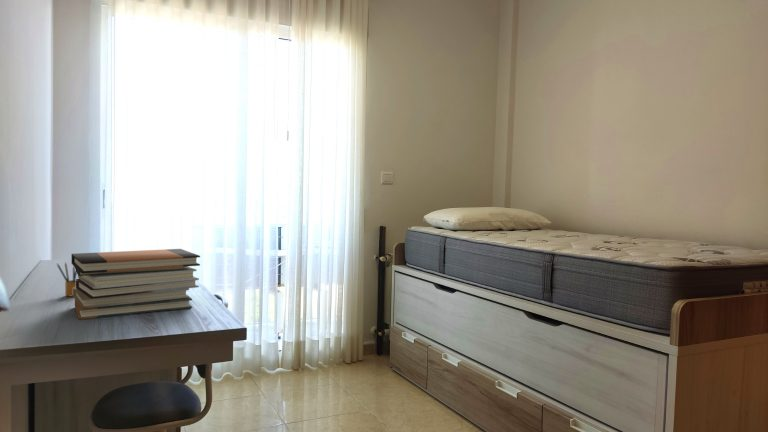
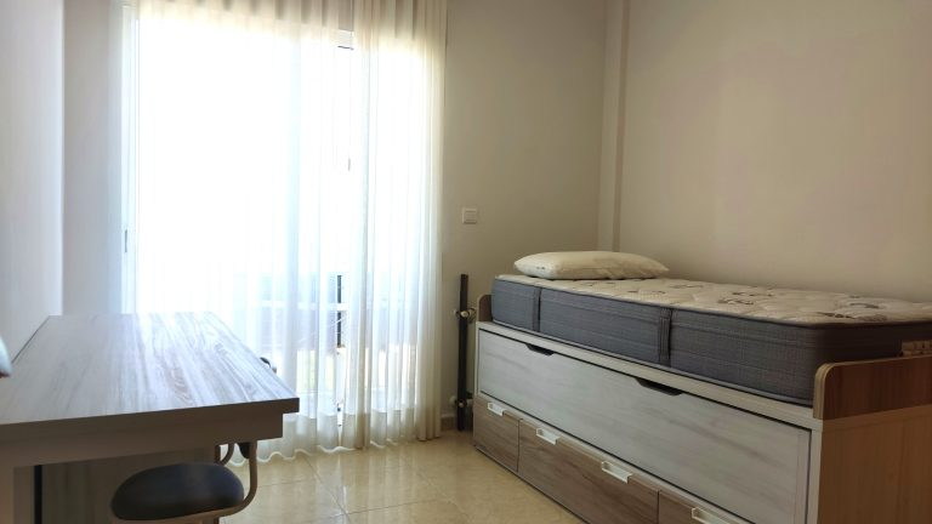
- book stack (136, 280)
- pencil box (73, 278)
